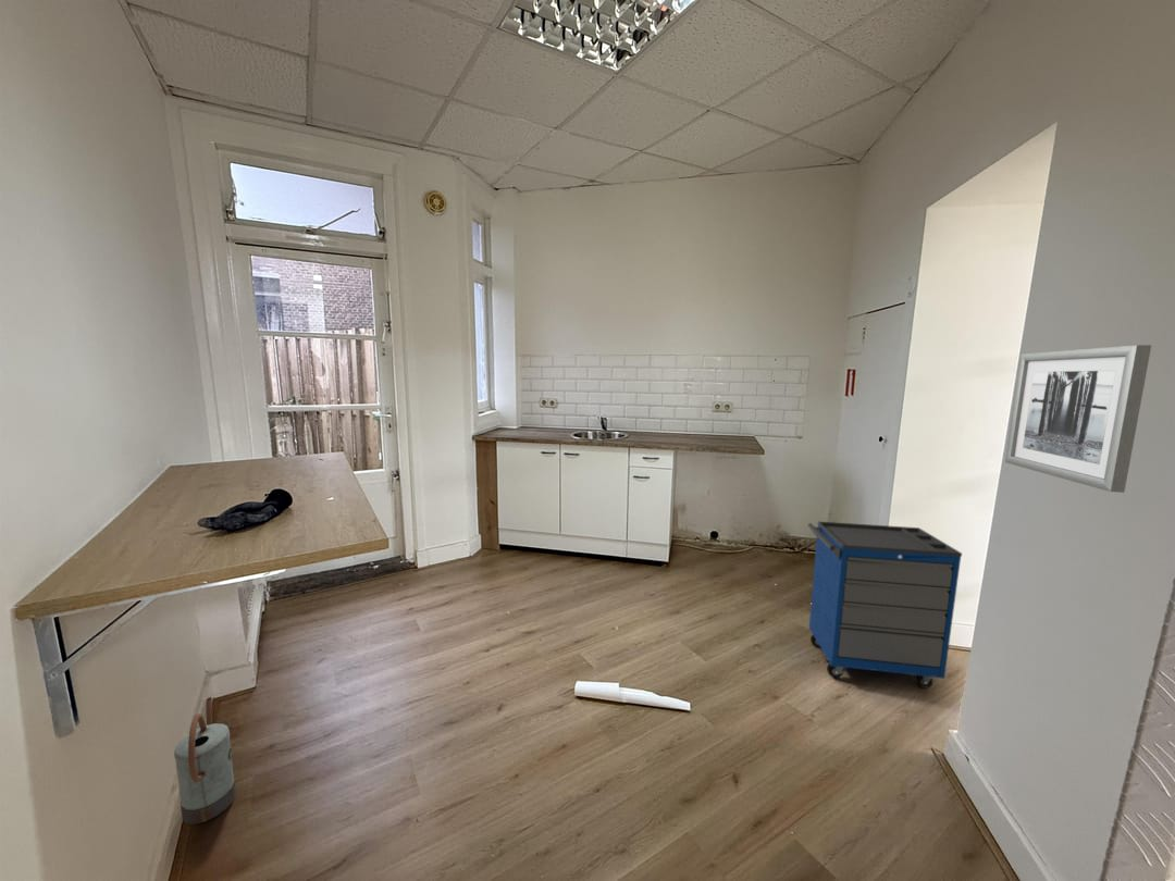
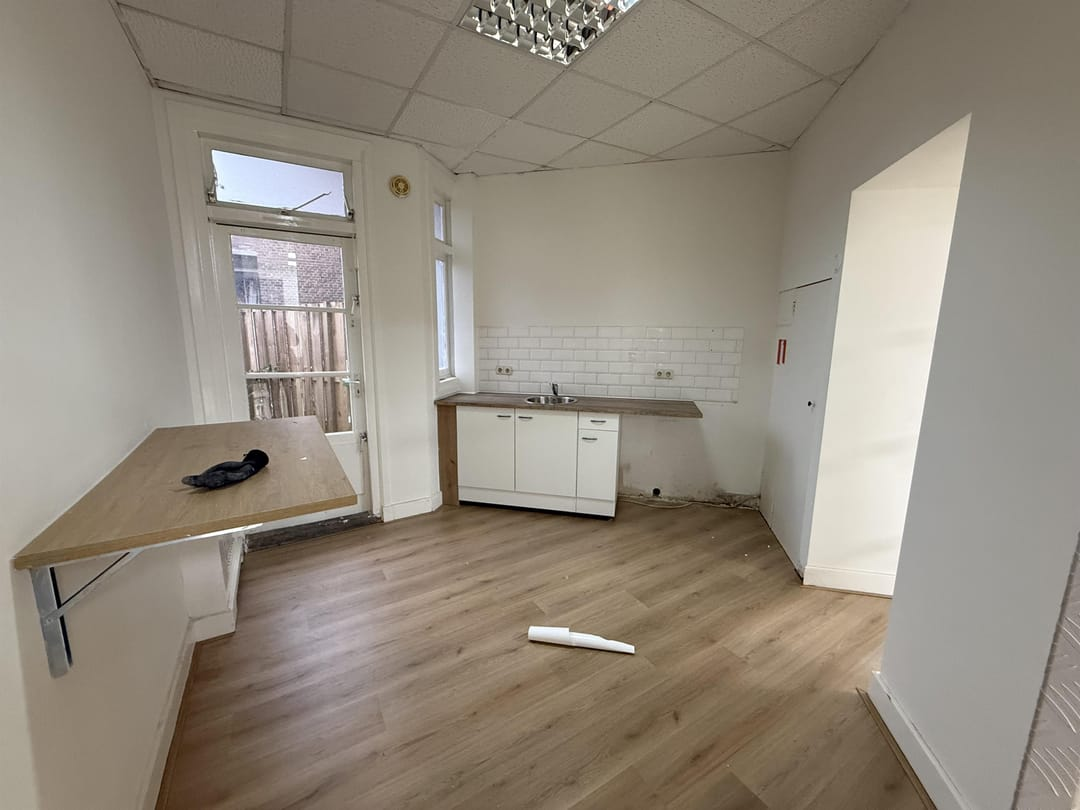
- watering can (203, 755)
- wall art (1065, 413)
- cabinet (869, 601)
